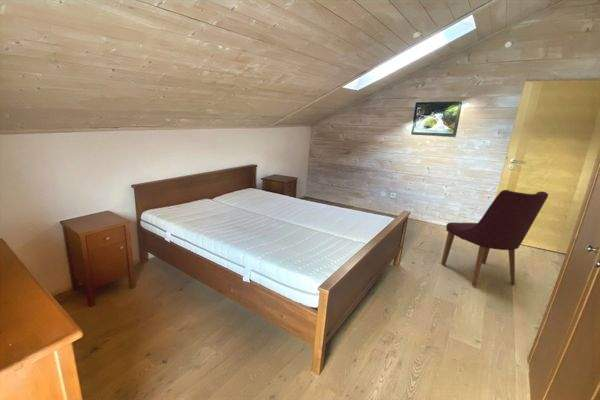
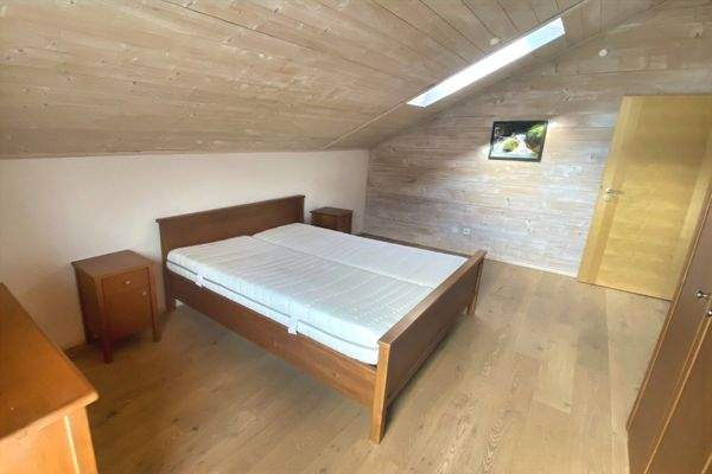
- chair (493, 233)
